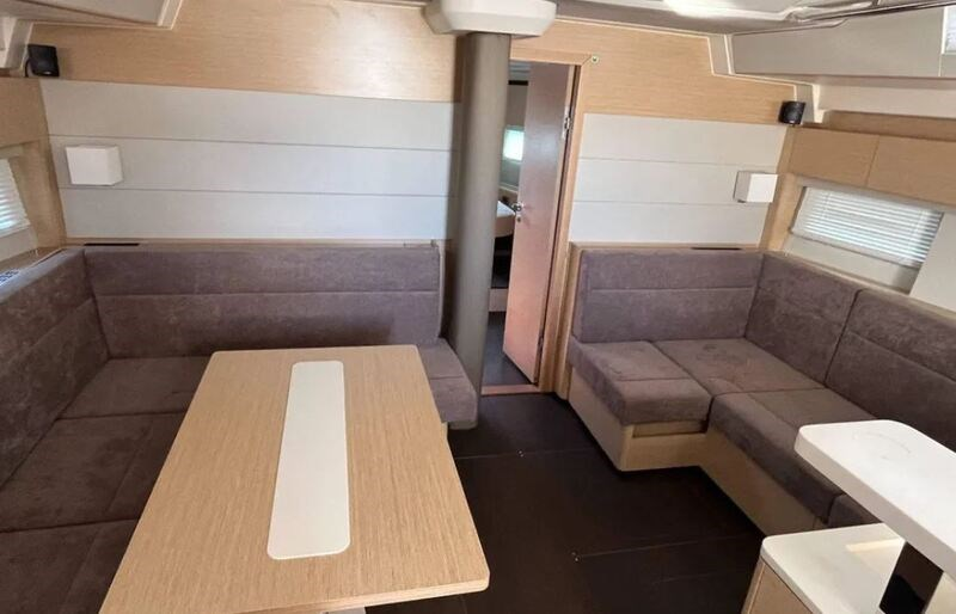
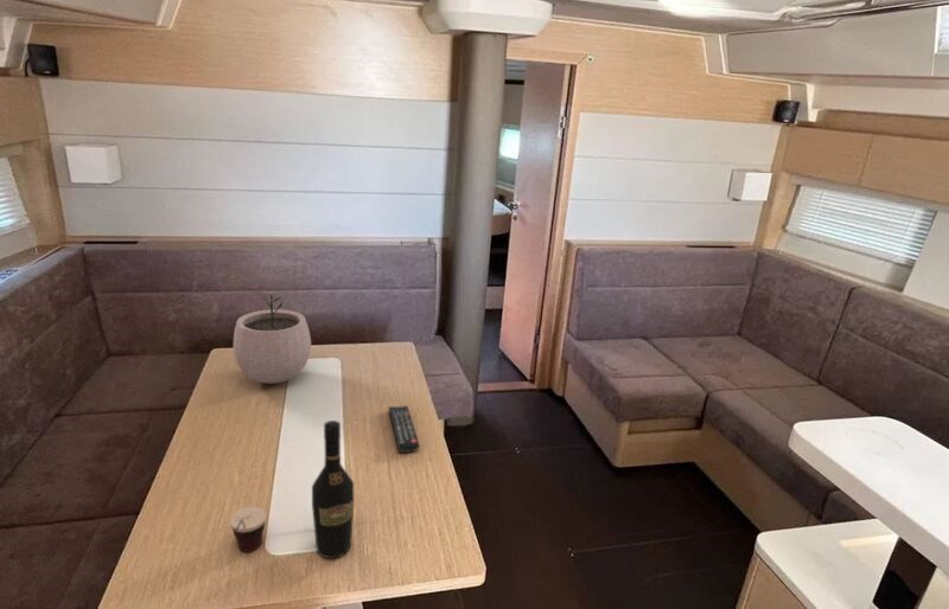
+ remote control (402, 427)
+ plant pot (272, 336)
+ cup (246, 531)
+ wine bottle (332, 487)
